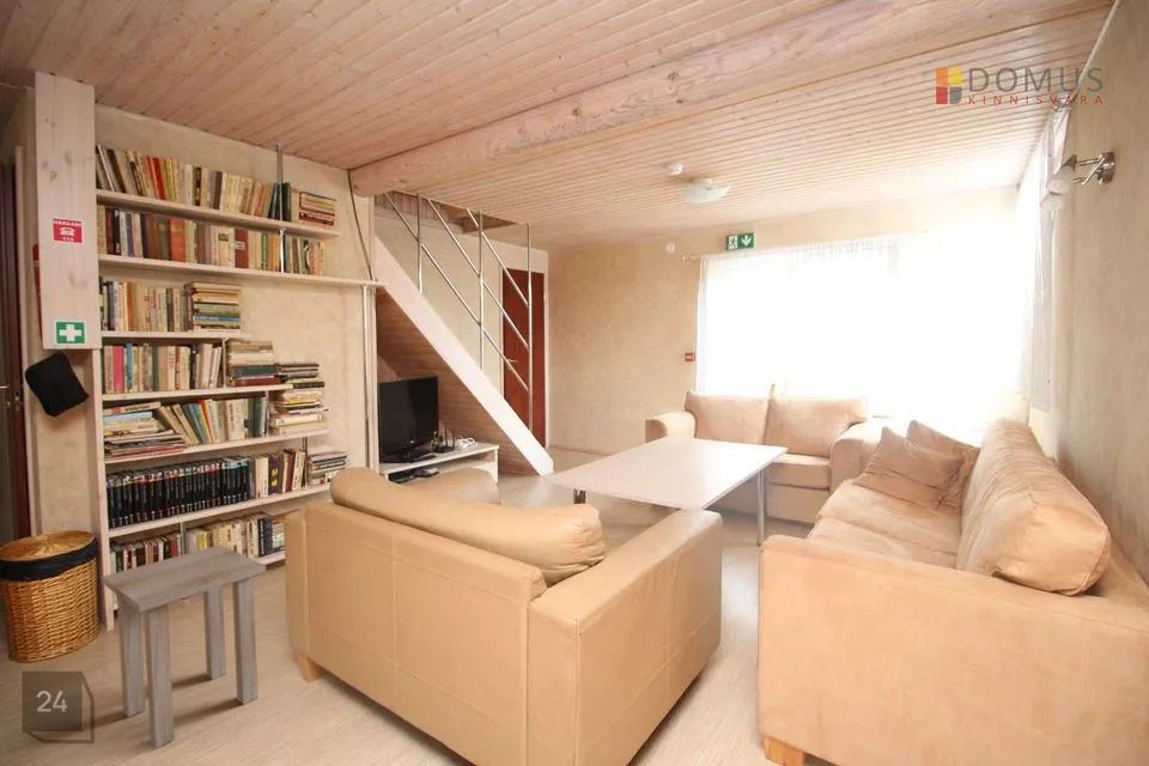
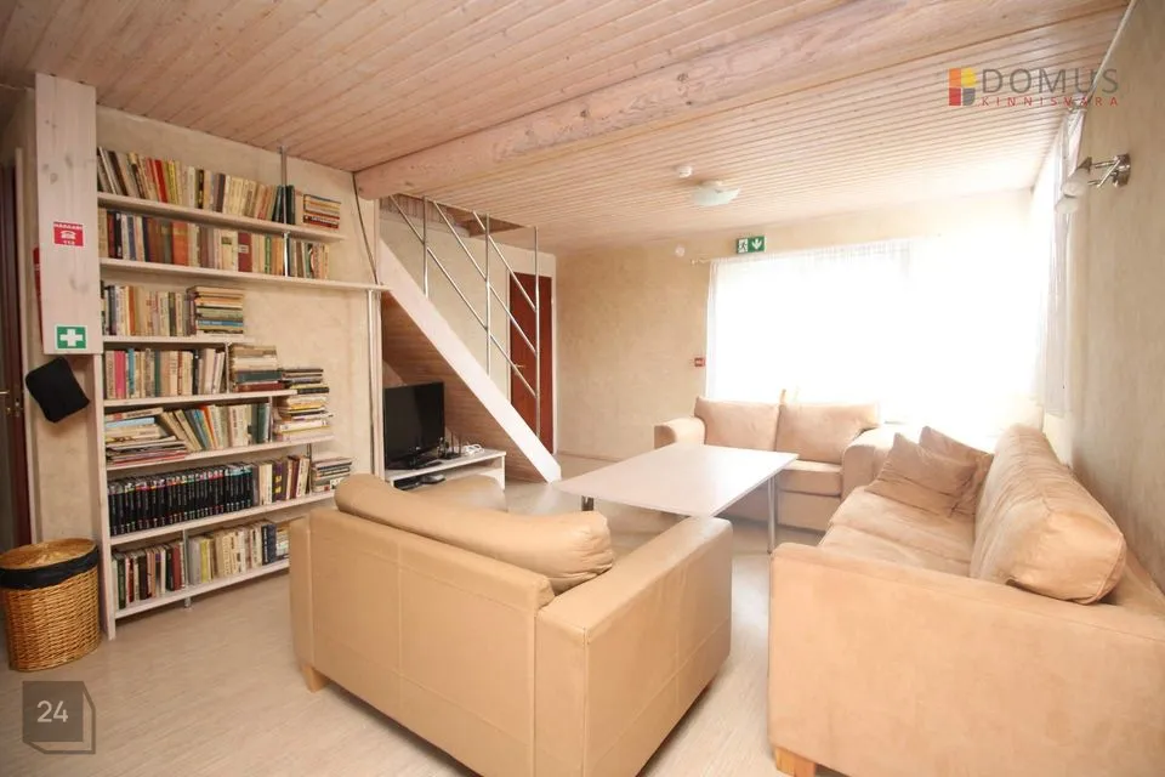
- side table (205, 638)
